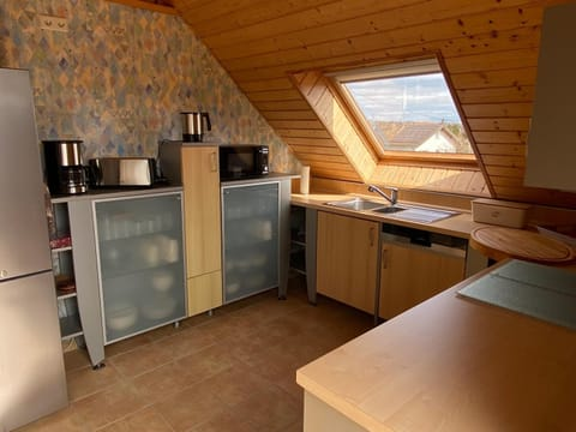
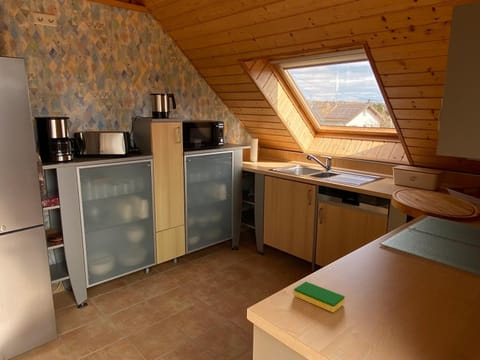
+ dish sponge (318, 296)
